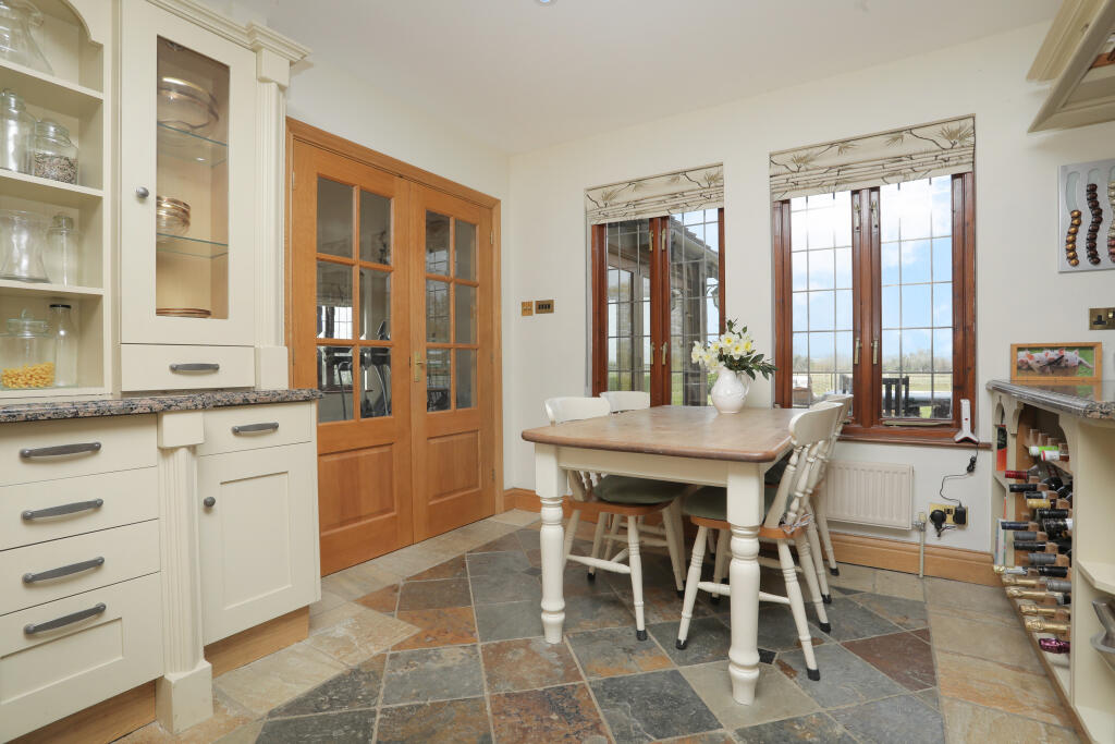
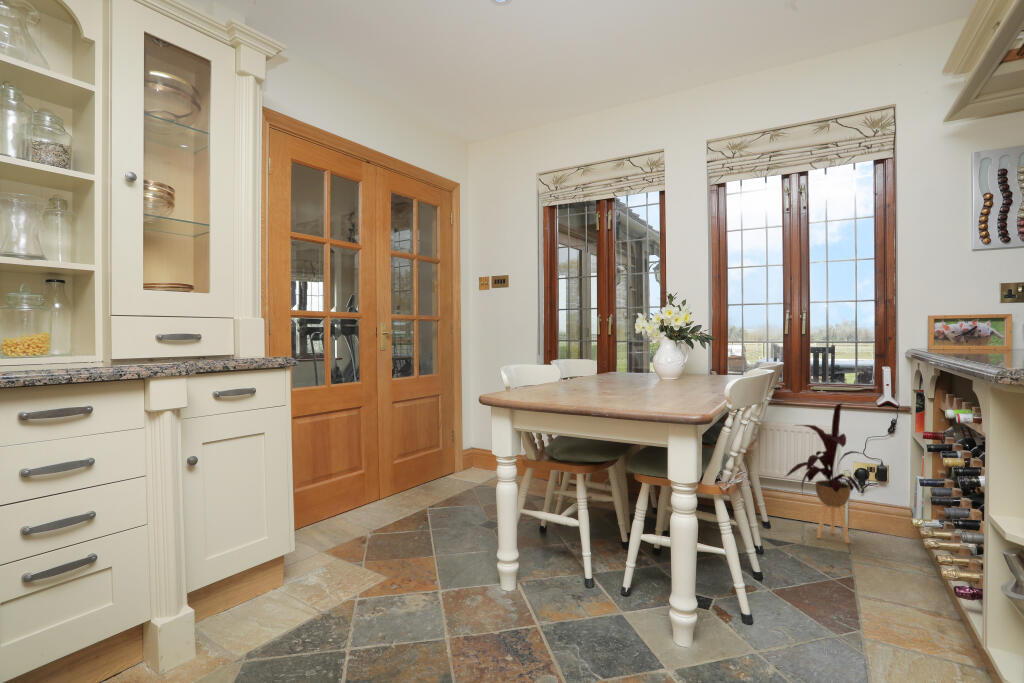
+ house plant (824, 469)
